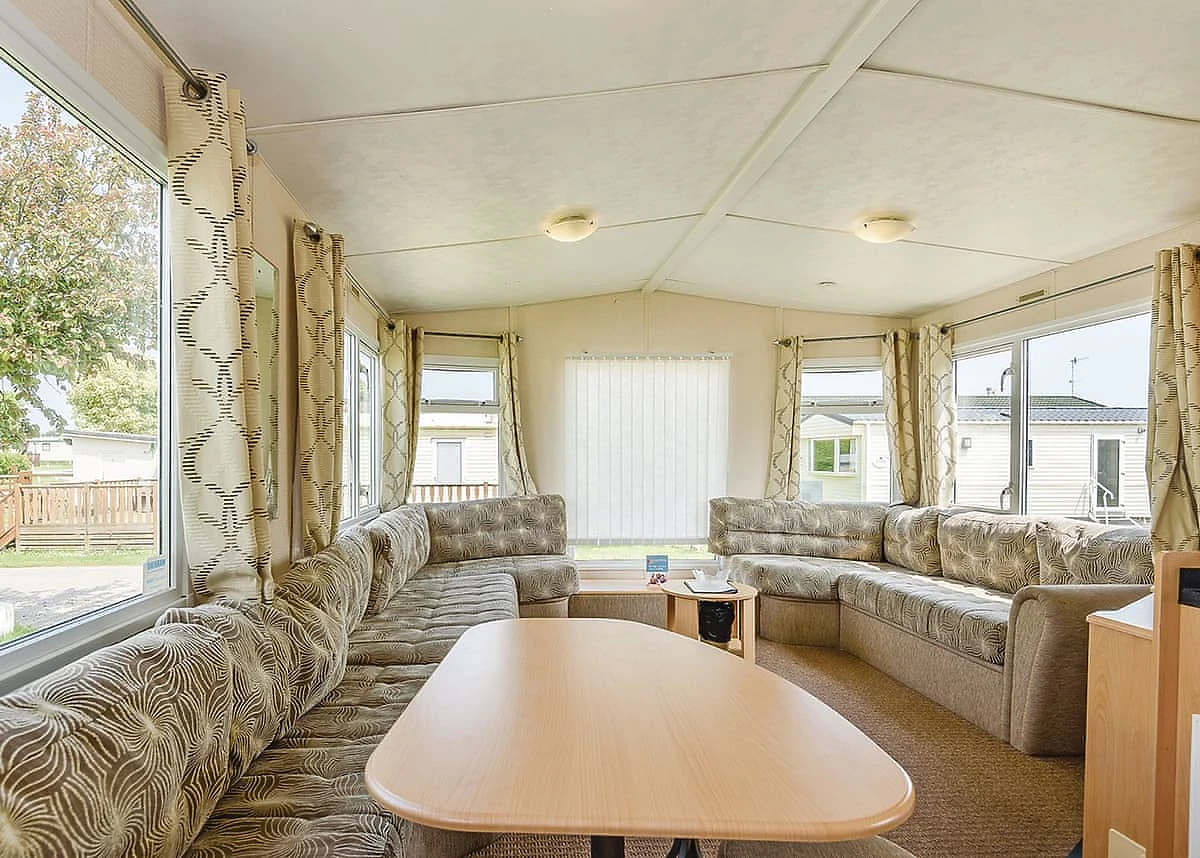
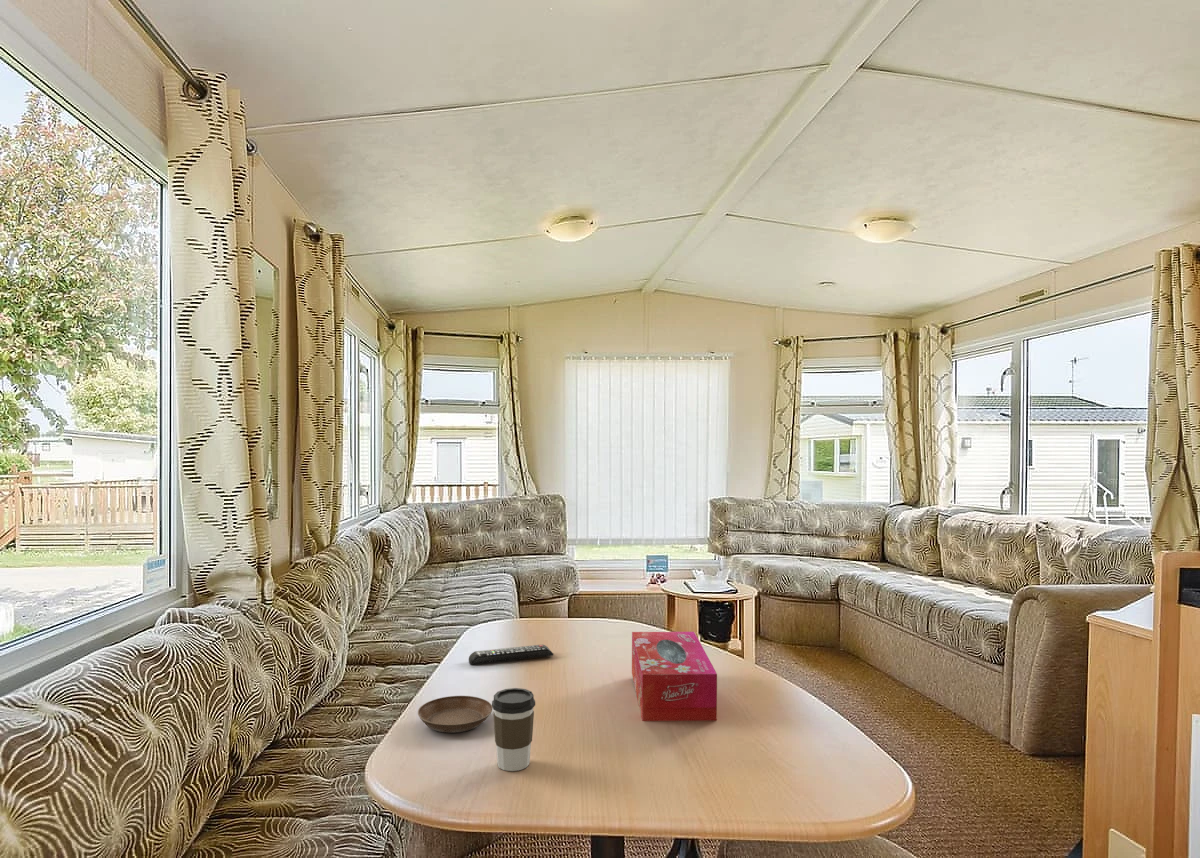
+ tissue box (670, 673)
+ remote control (511, 654)
+ coffee cup (513, 729)
+ saucer (455, 715)
